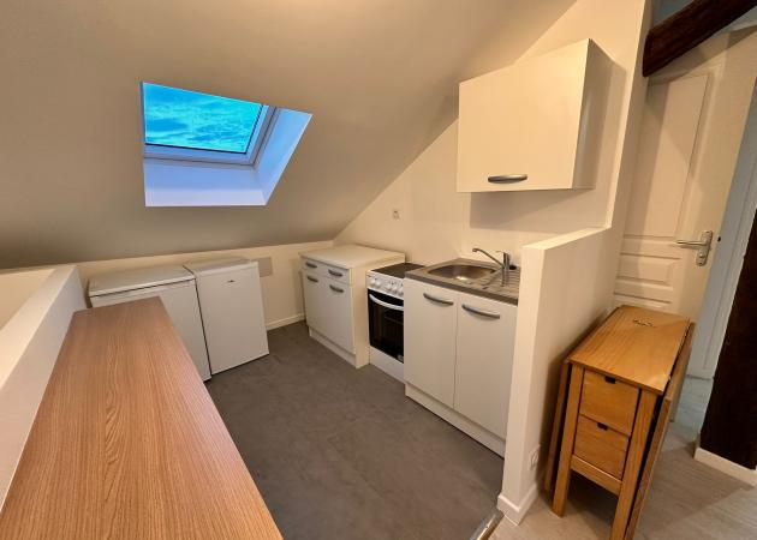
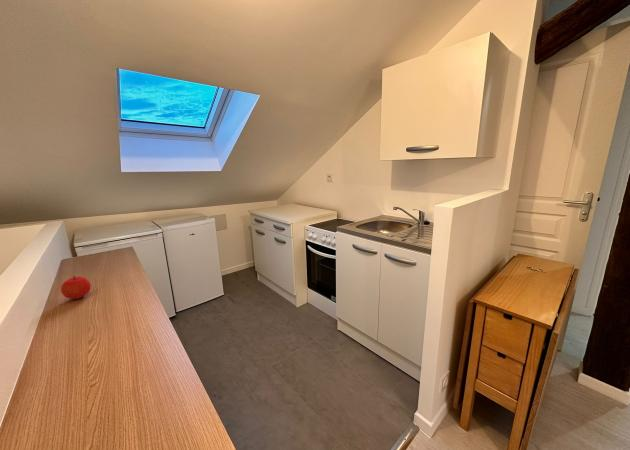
+ fruit (76, 287)
